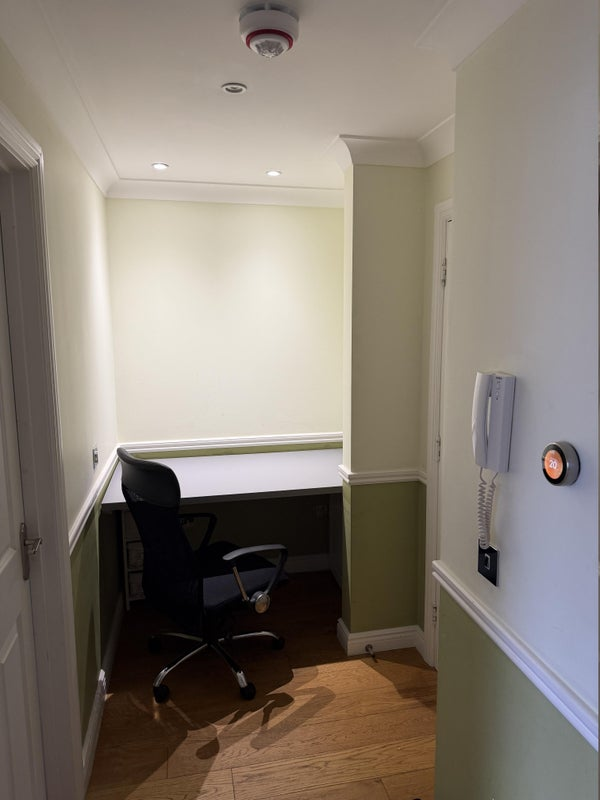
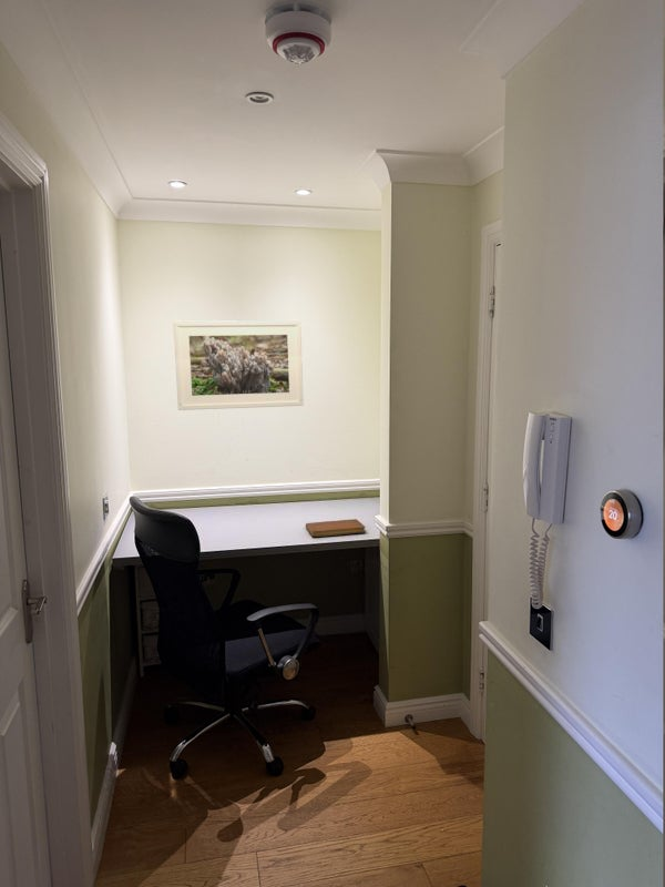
+ notebook (335, 527)
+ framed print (239, 365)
